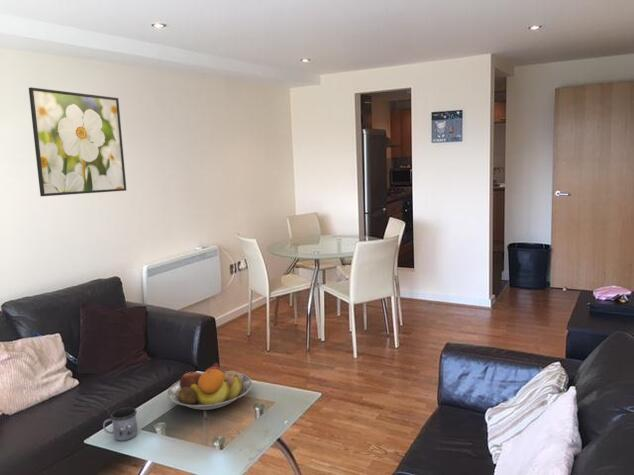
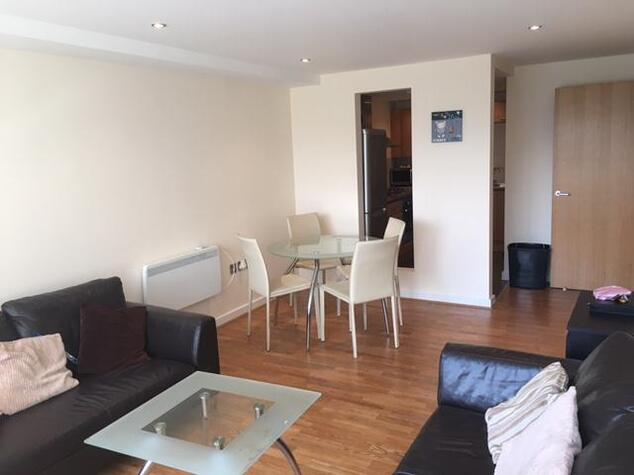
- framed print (82, 143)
- fruit bowl (210, 383)
- mug (120, 425)
